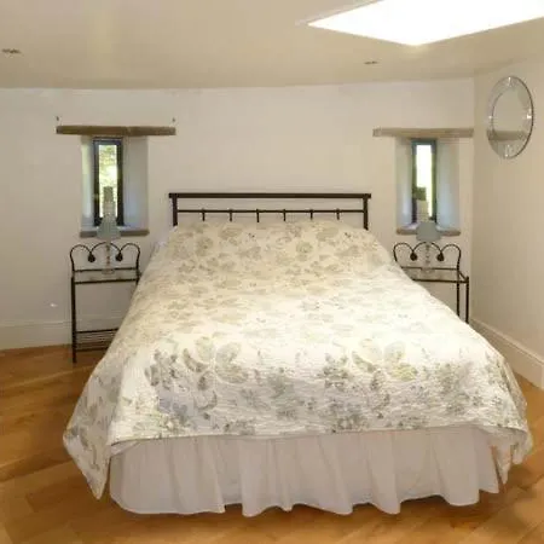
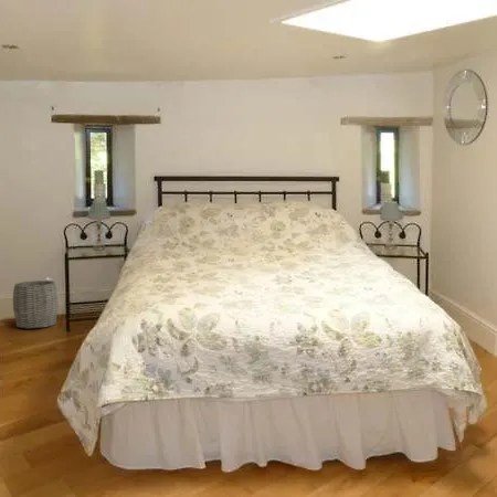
+ woven basket (35, 304)
